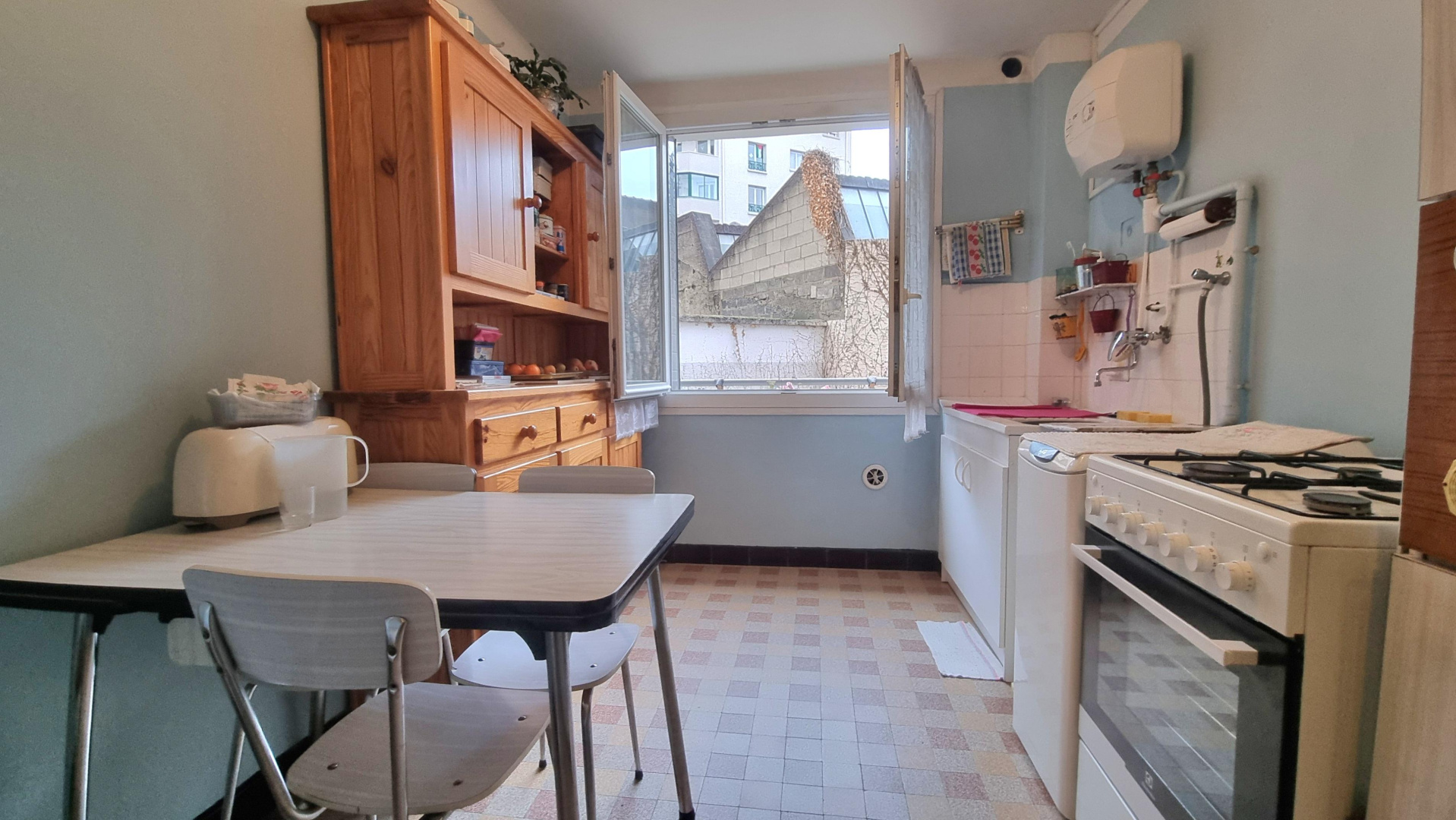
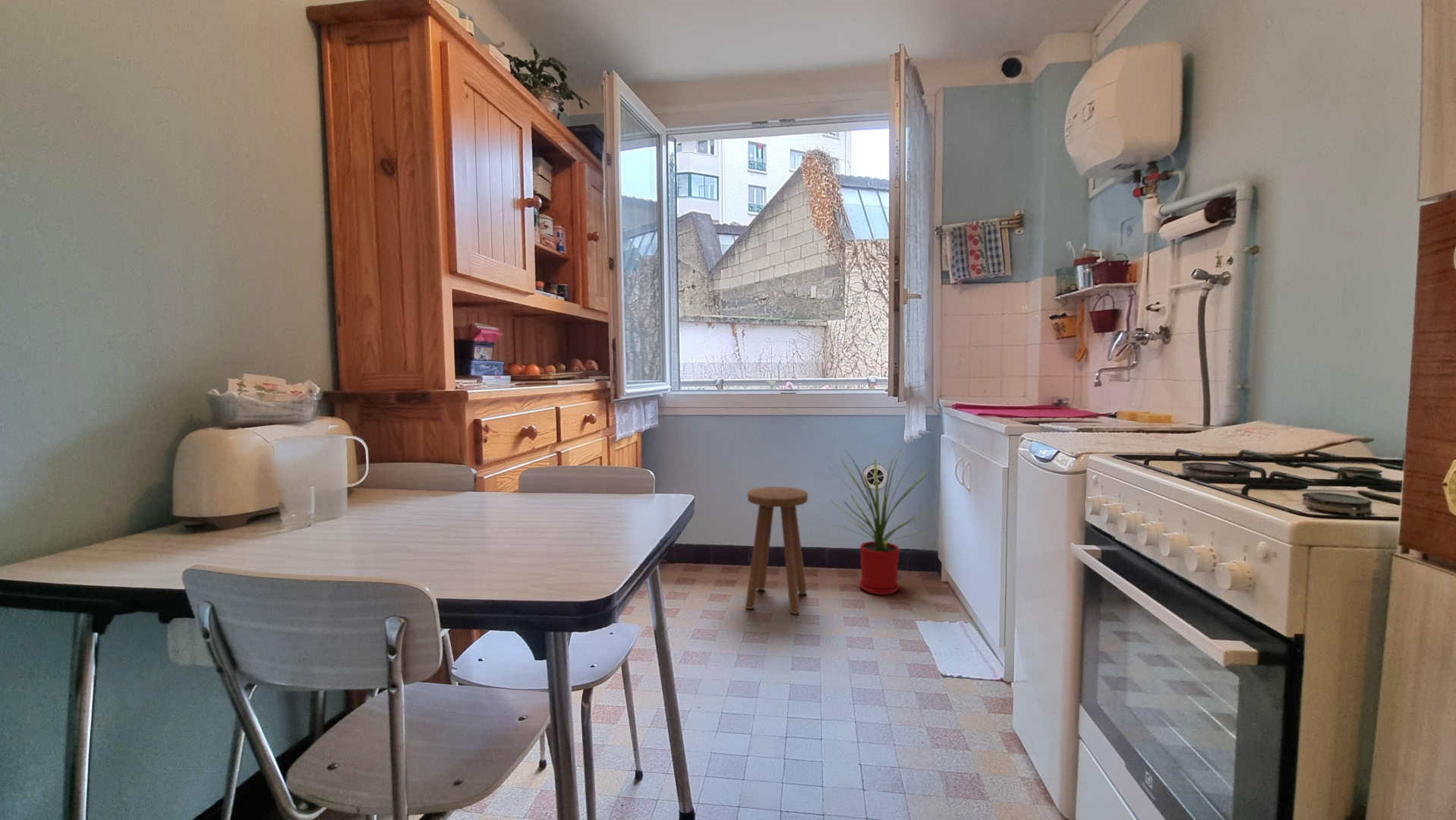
+ house plant (879, 519)
+ stool (784, 547)
